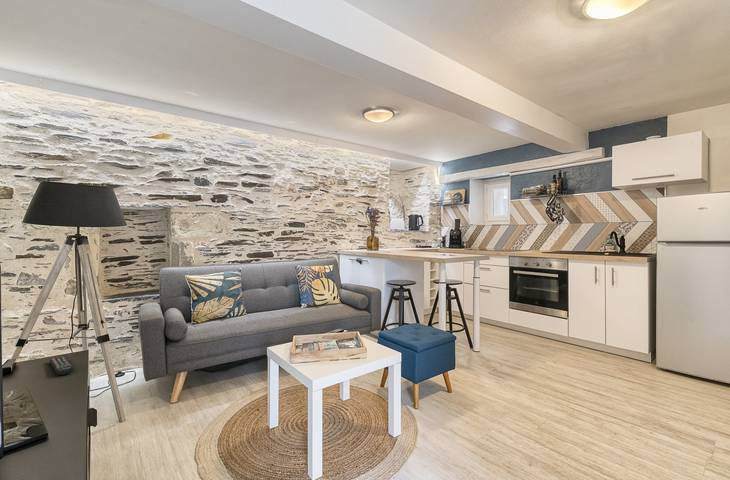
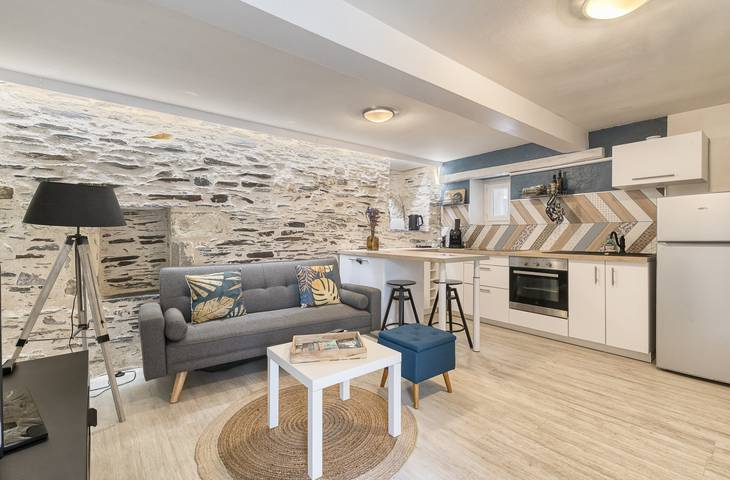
- remote control (61, 365)
